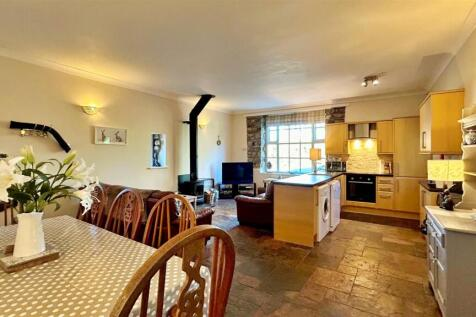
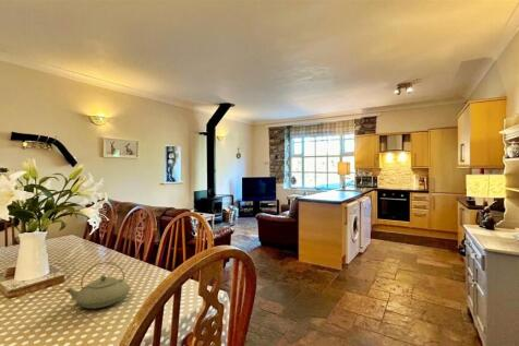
+ teapot (99, 282)
